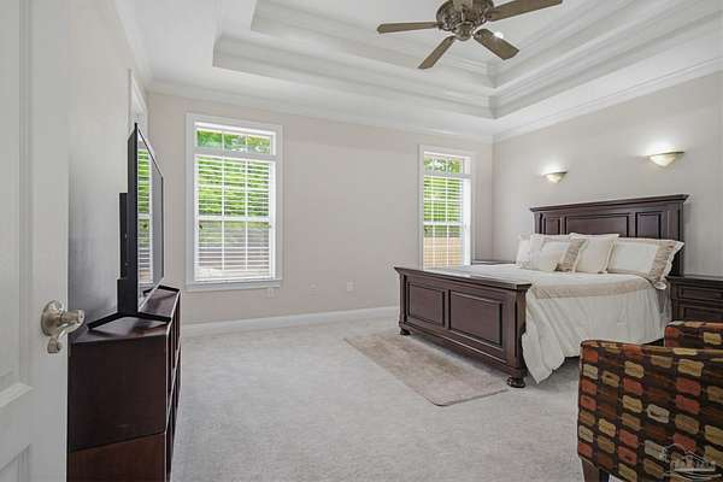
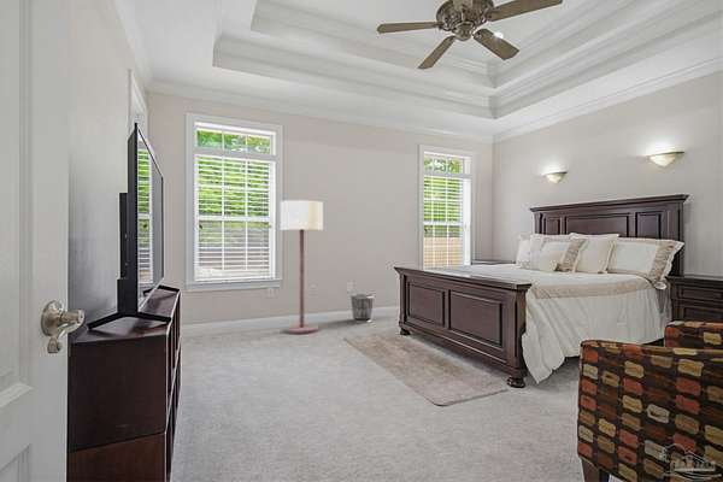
+ floor lamp (301, 265)
+ waste bin (362, 307)
